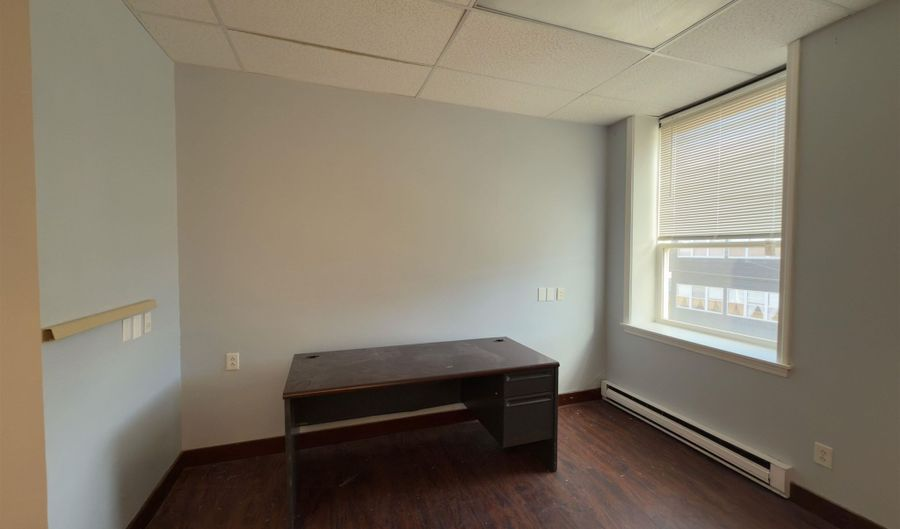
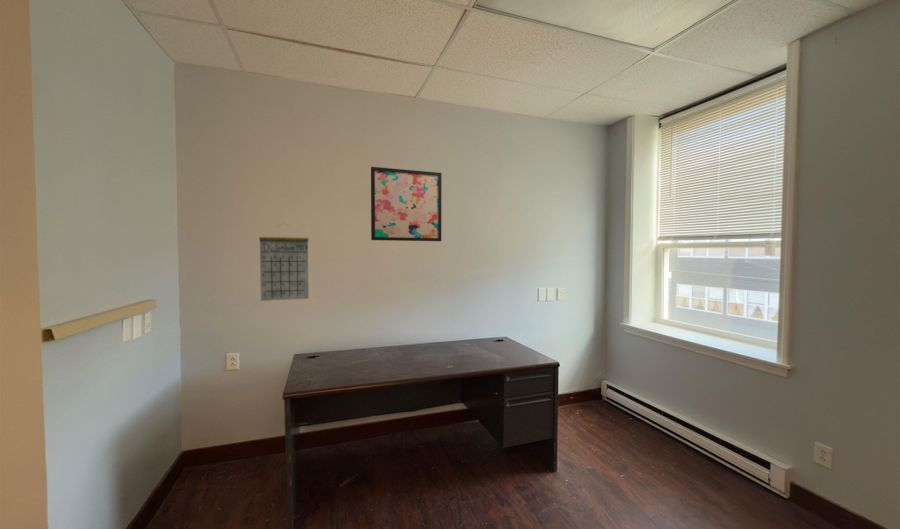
+ calendar (284, 261)
+ wall art (407, 205)
